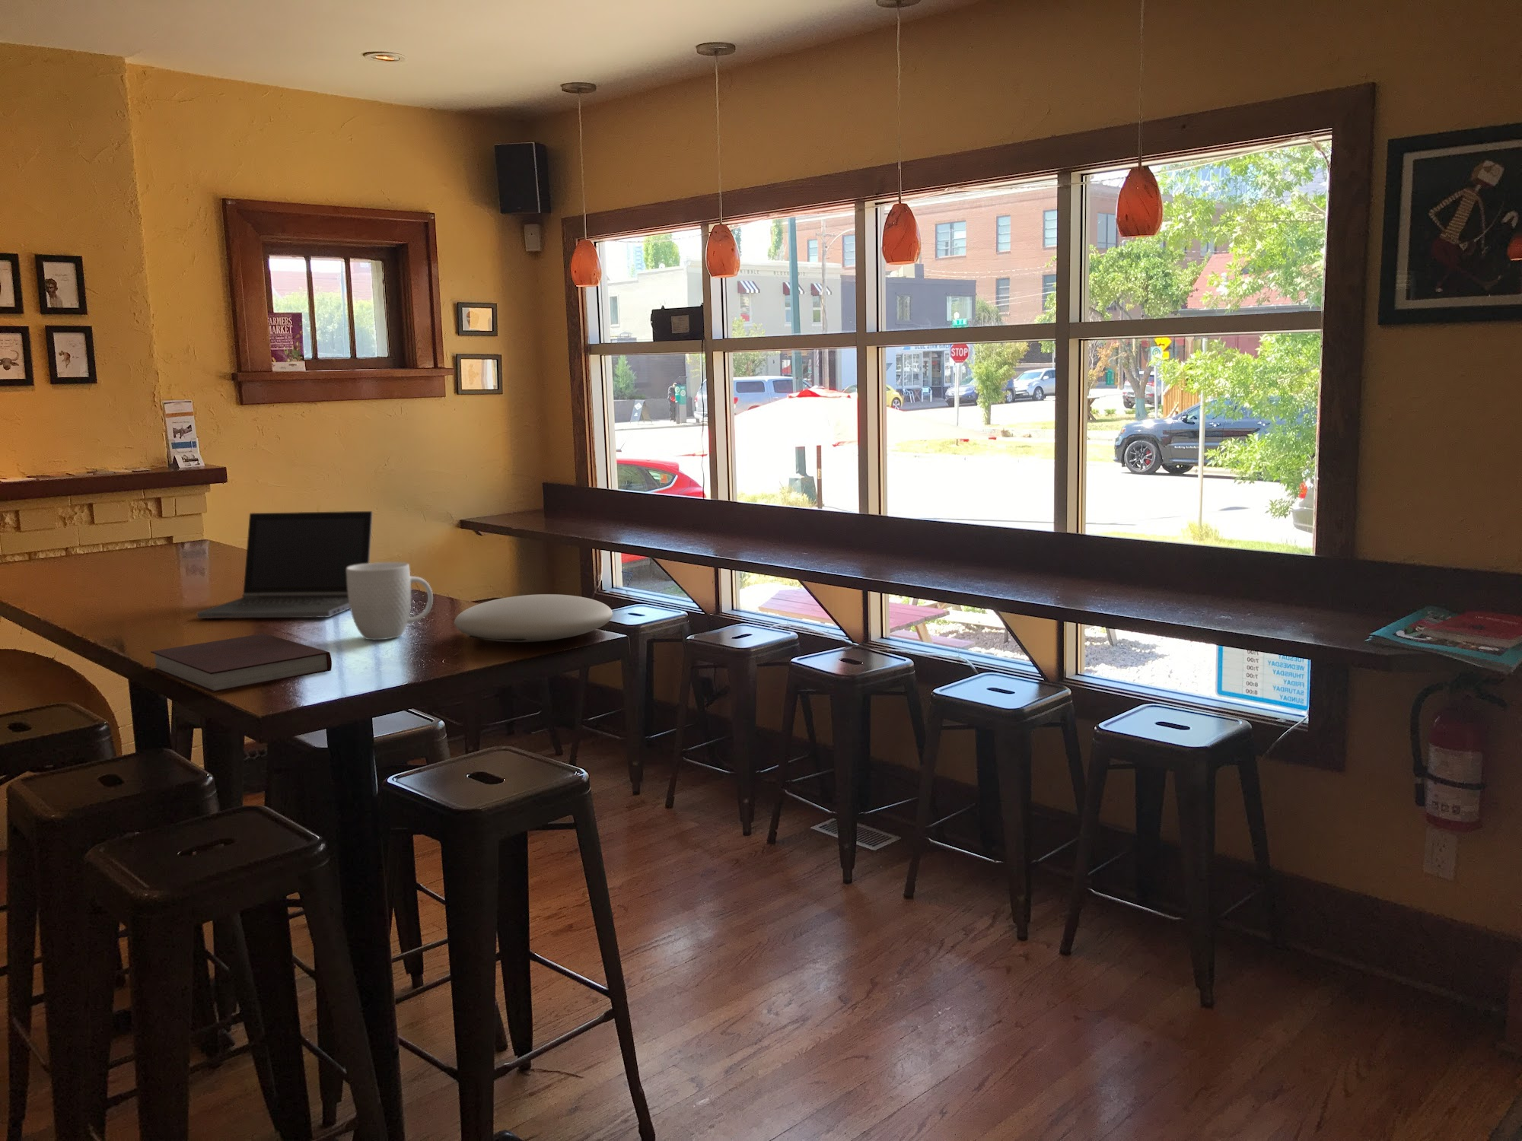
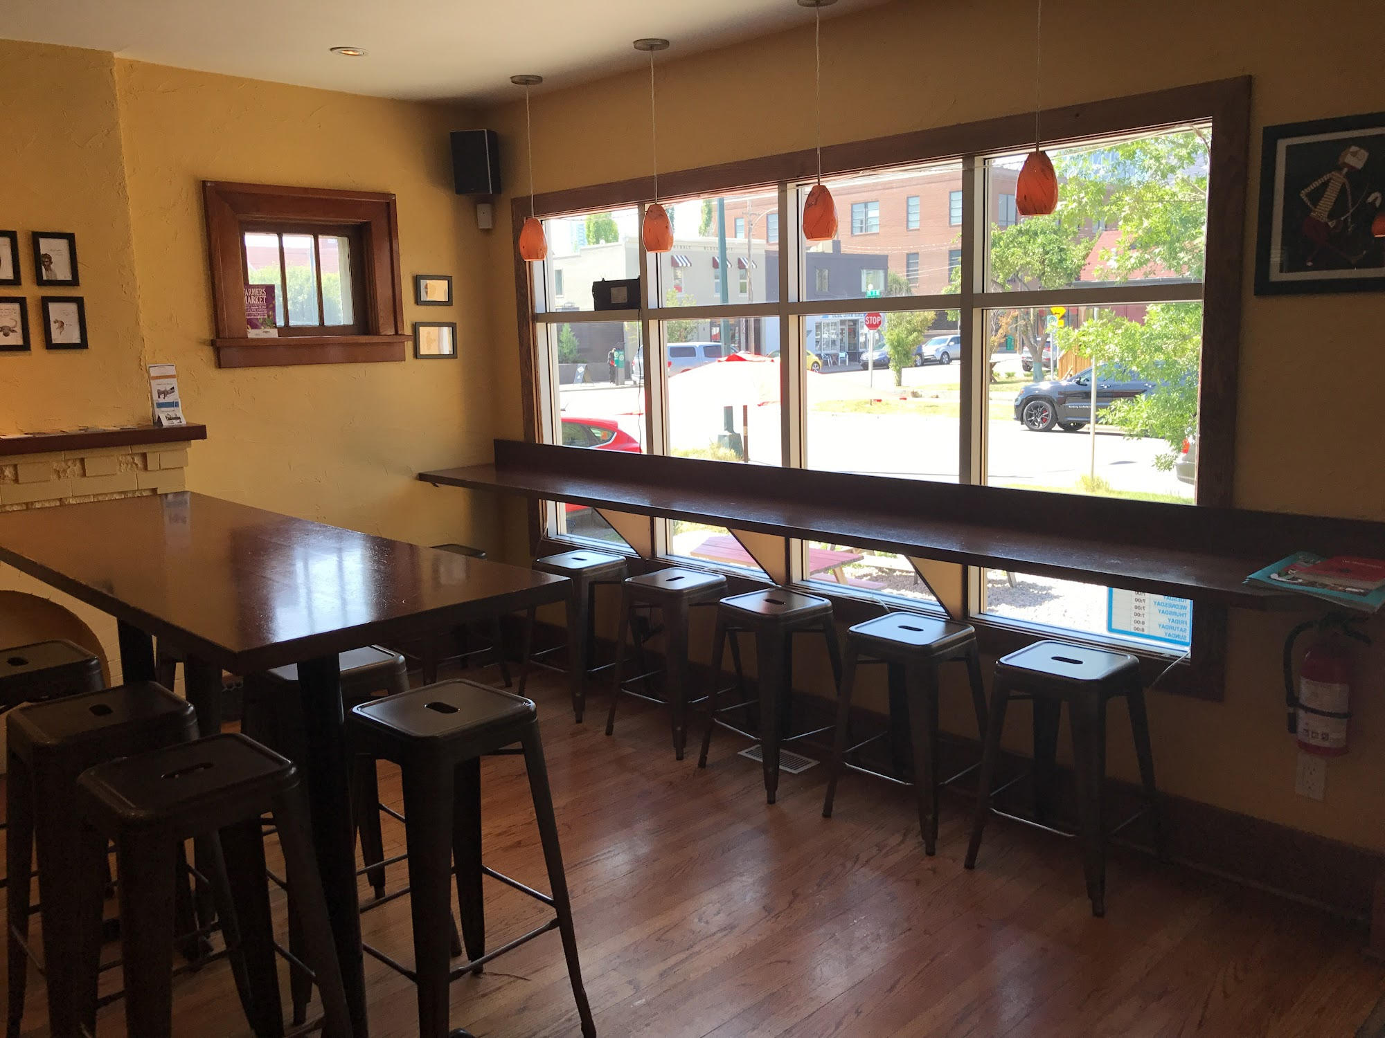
- laptop computer (288, 562)
- mug (387, 600)
- notebook (241, 660)
- cushion (534, 617)
